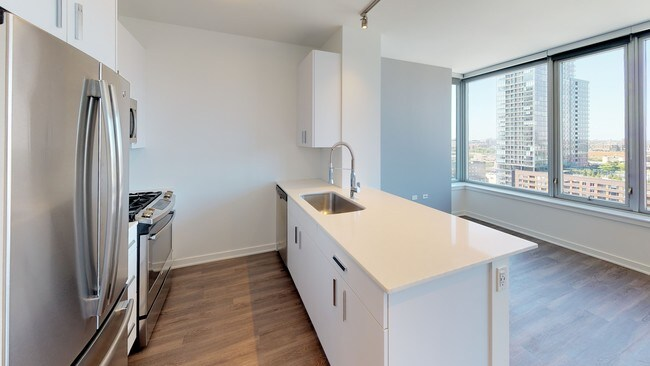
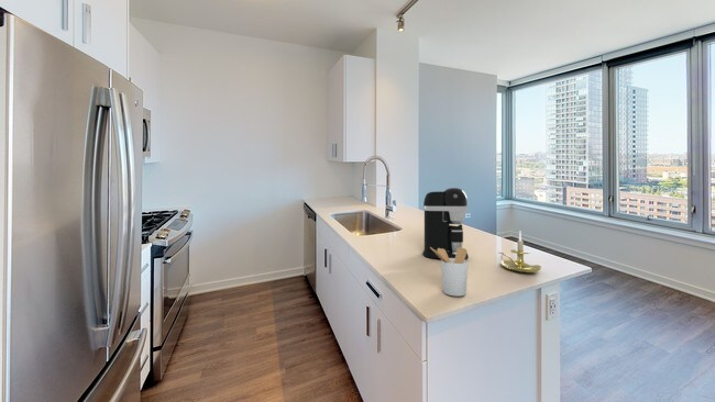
+ coffee maker (444, 222)
+ utensil holder (448, 269)
+ candle holder (517, 248)
